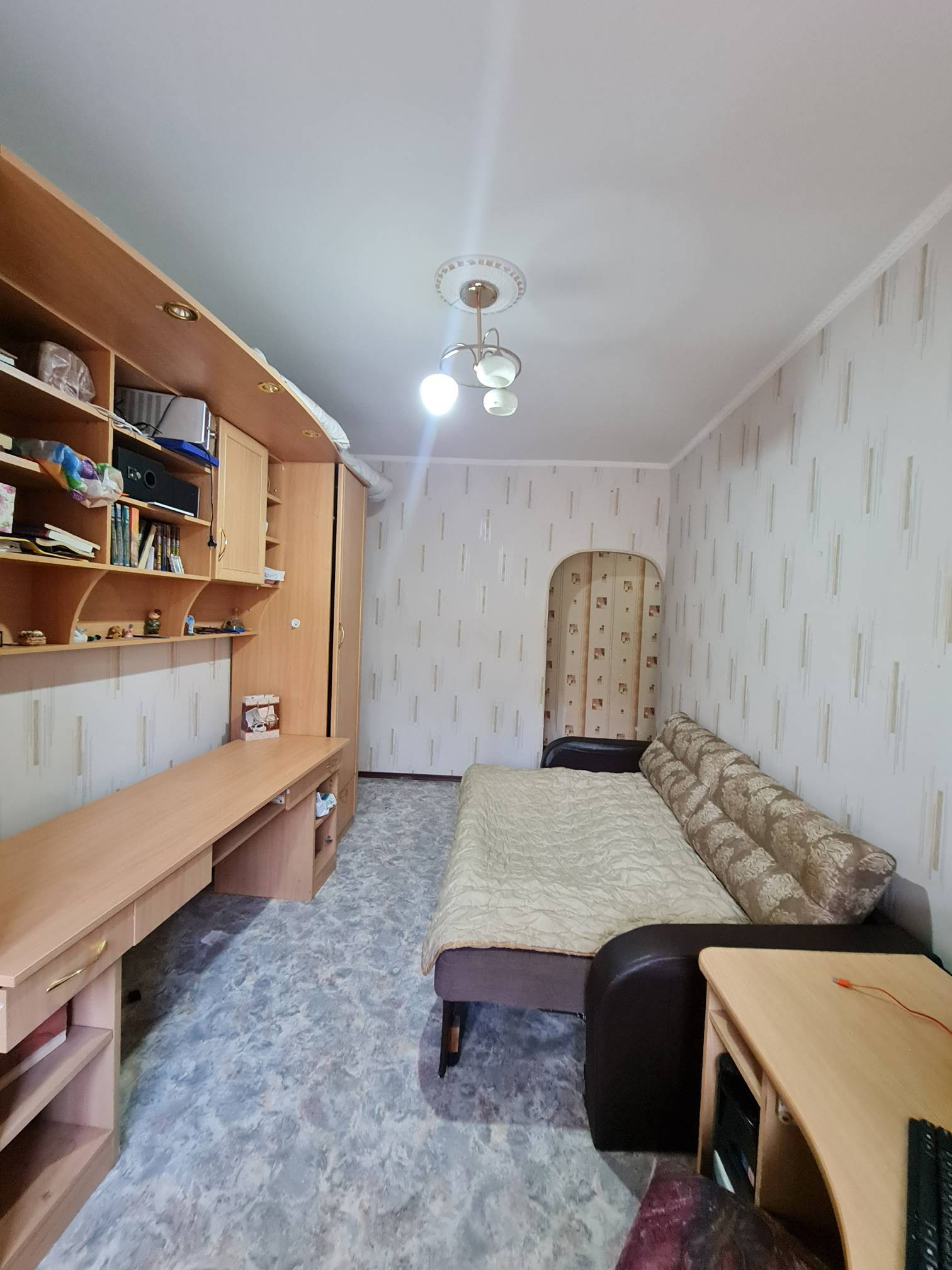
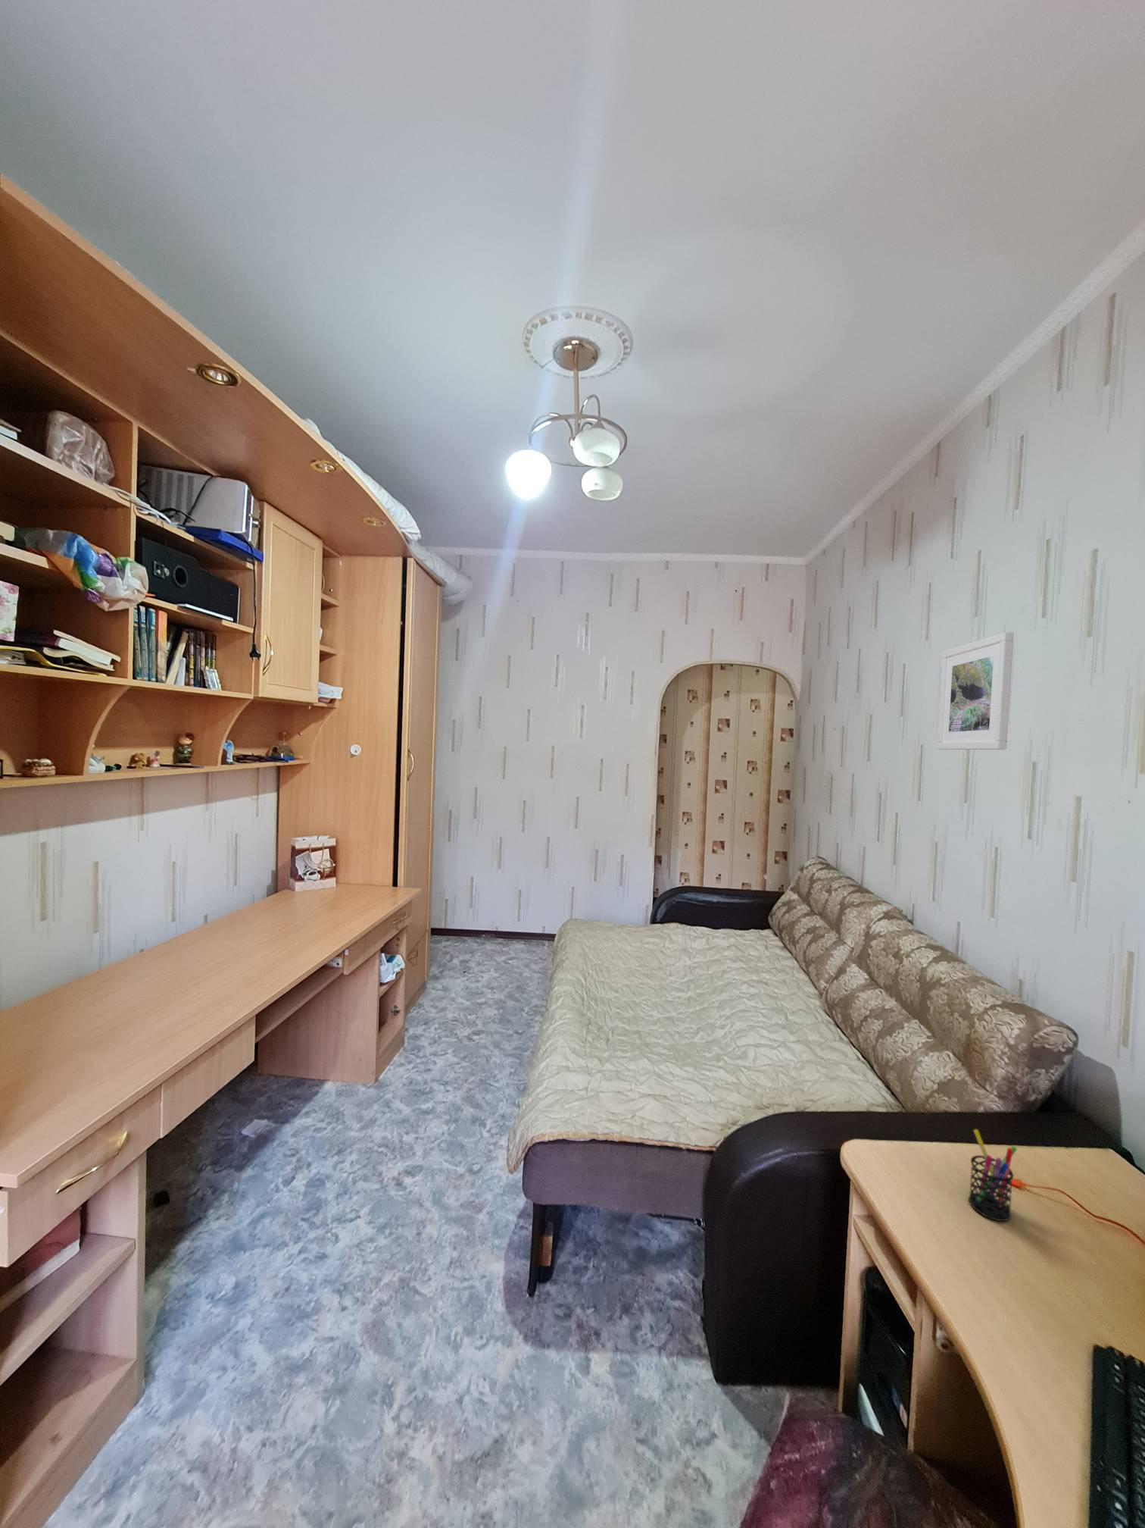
+ pen holder (997, 1173)
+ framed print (972, 695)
